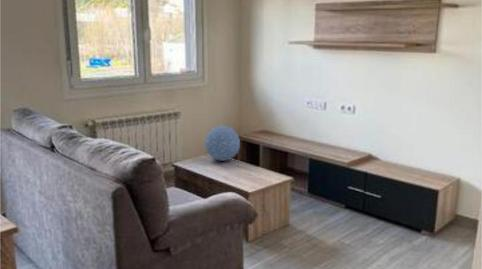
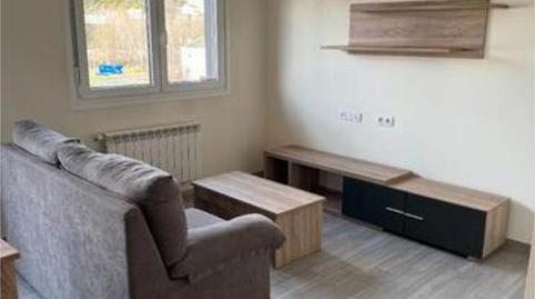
- decorative ball (222, 143)
